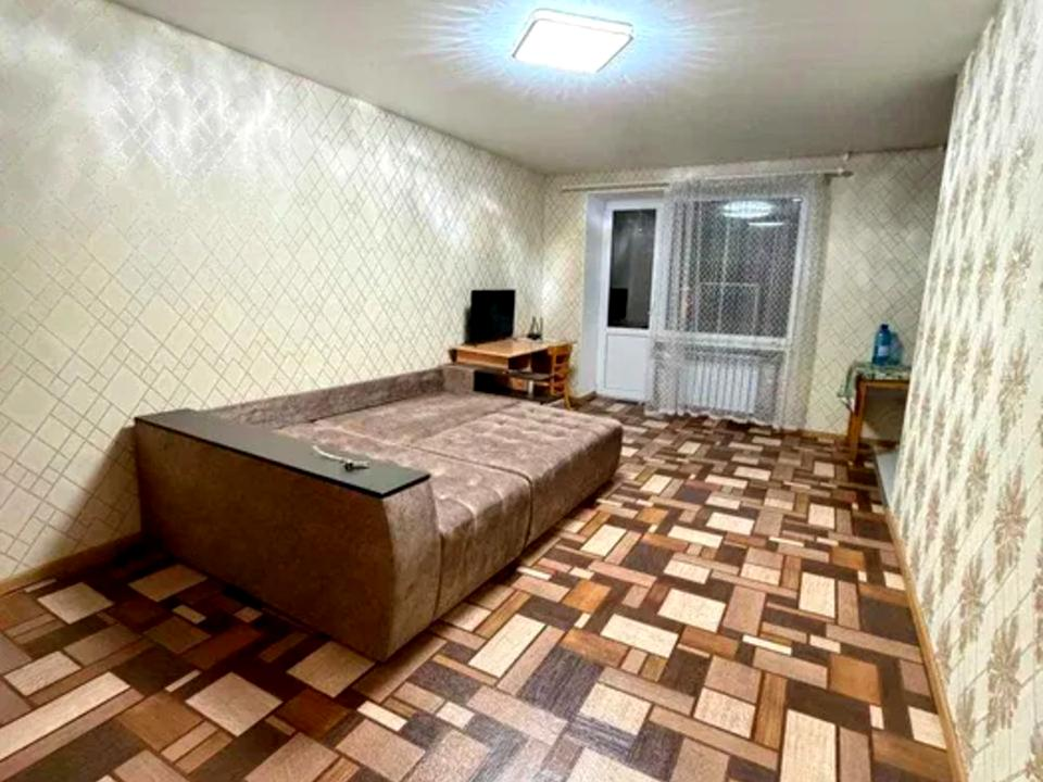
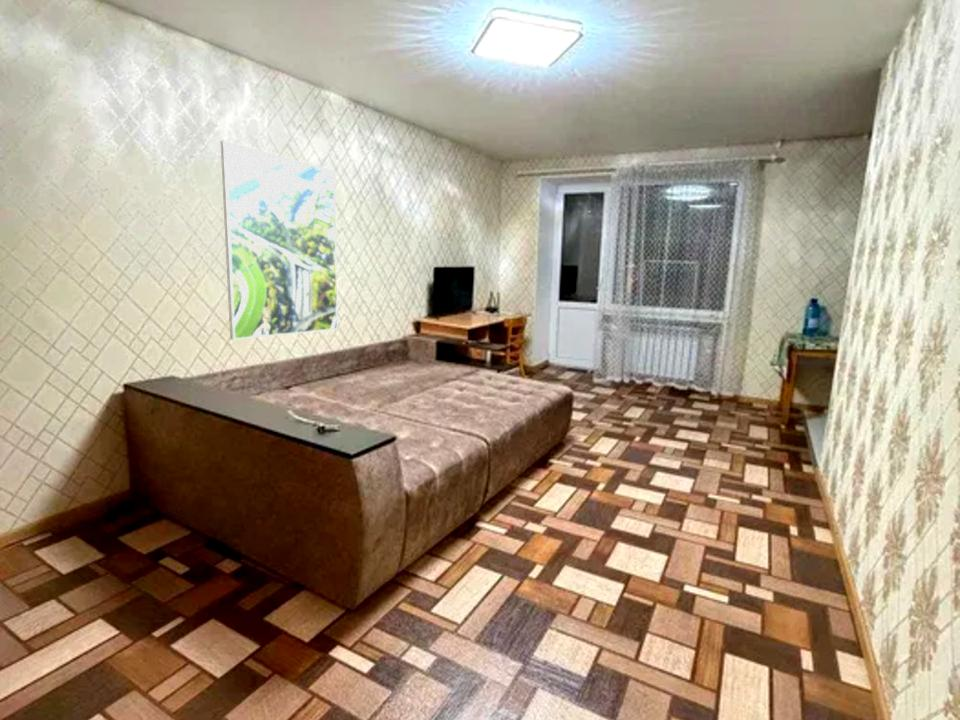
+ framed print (287, 248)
